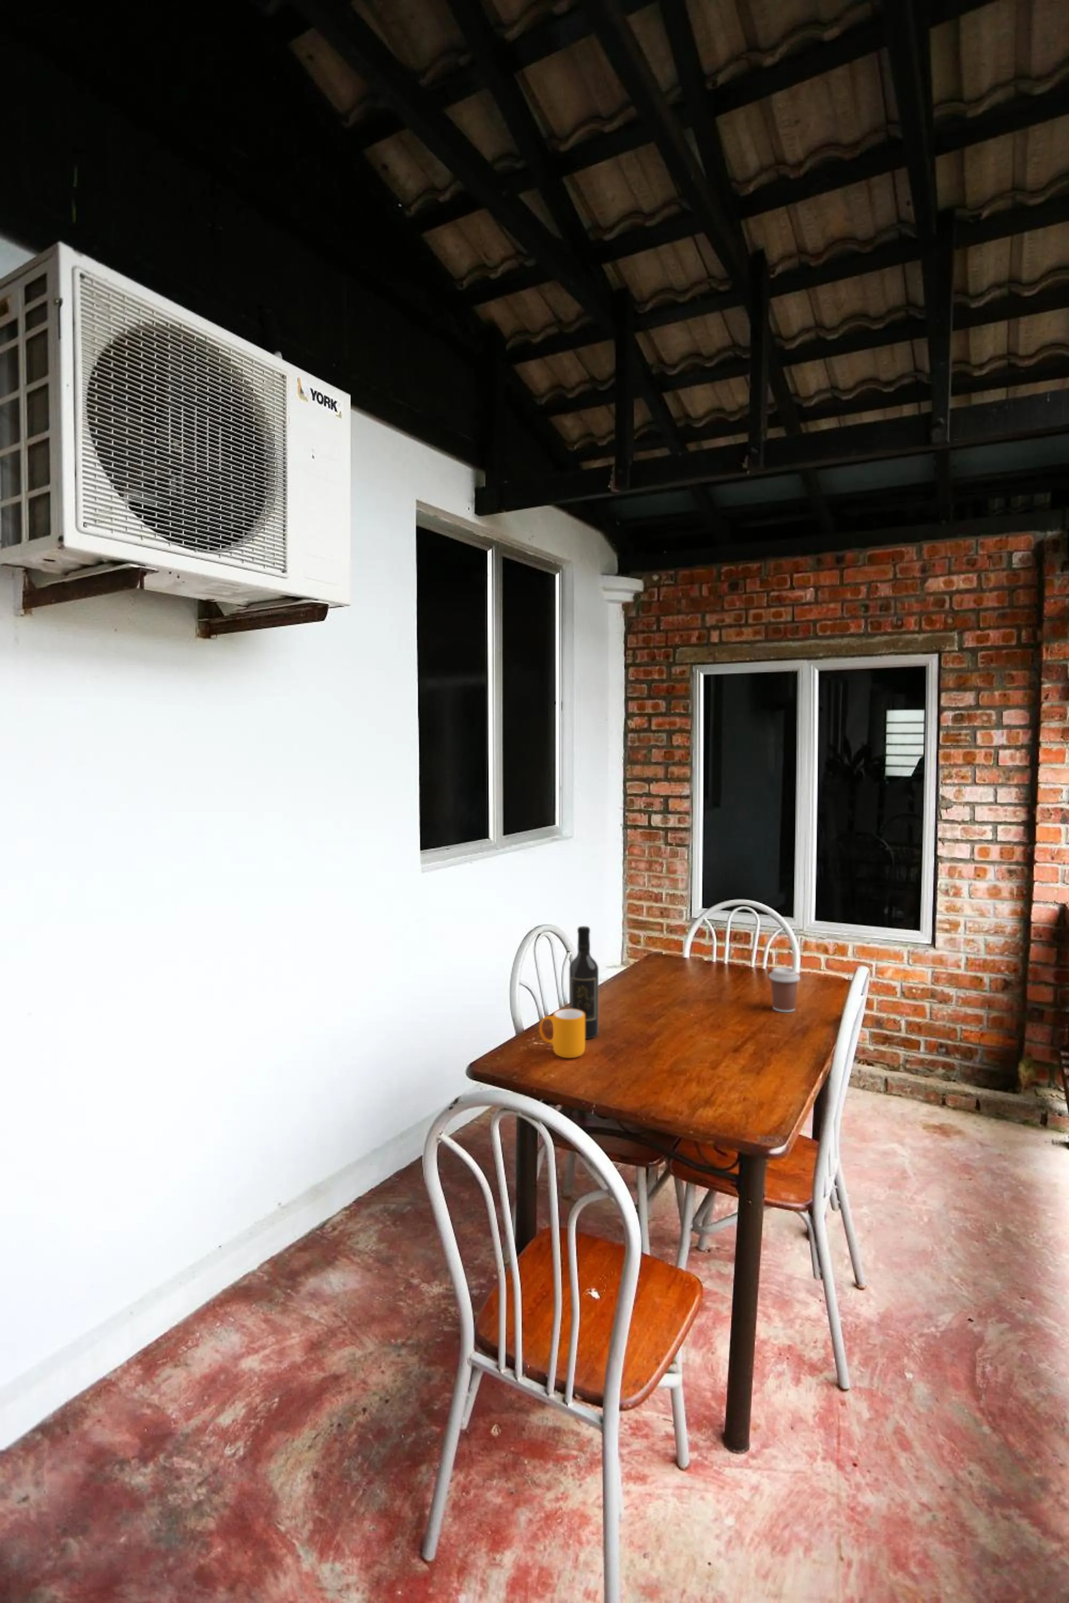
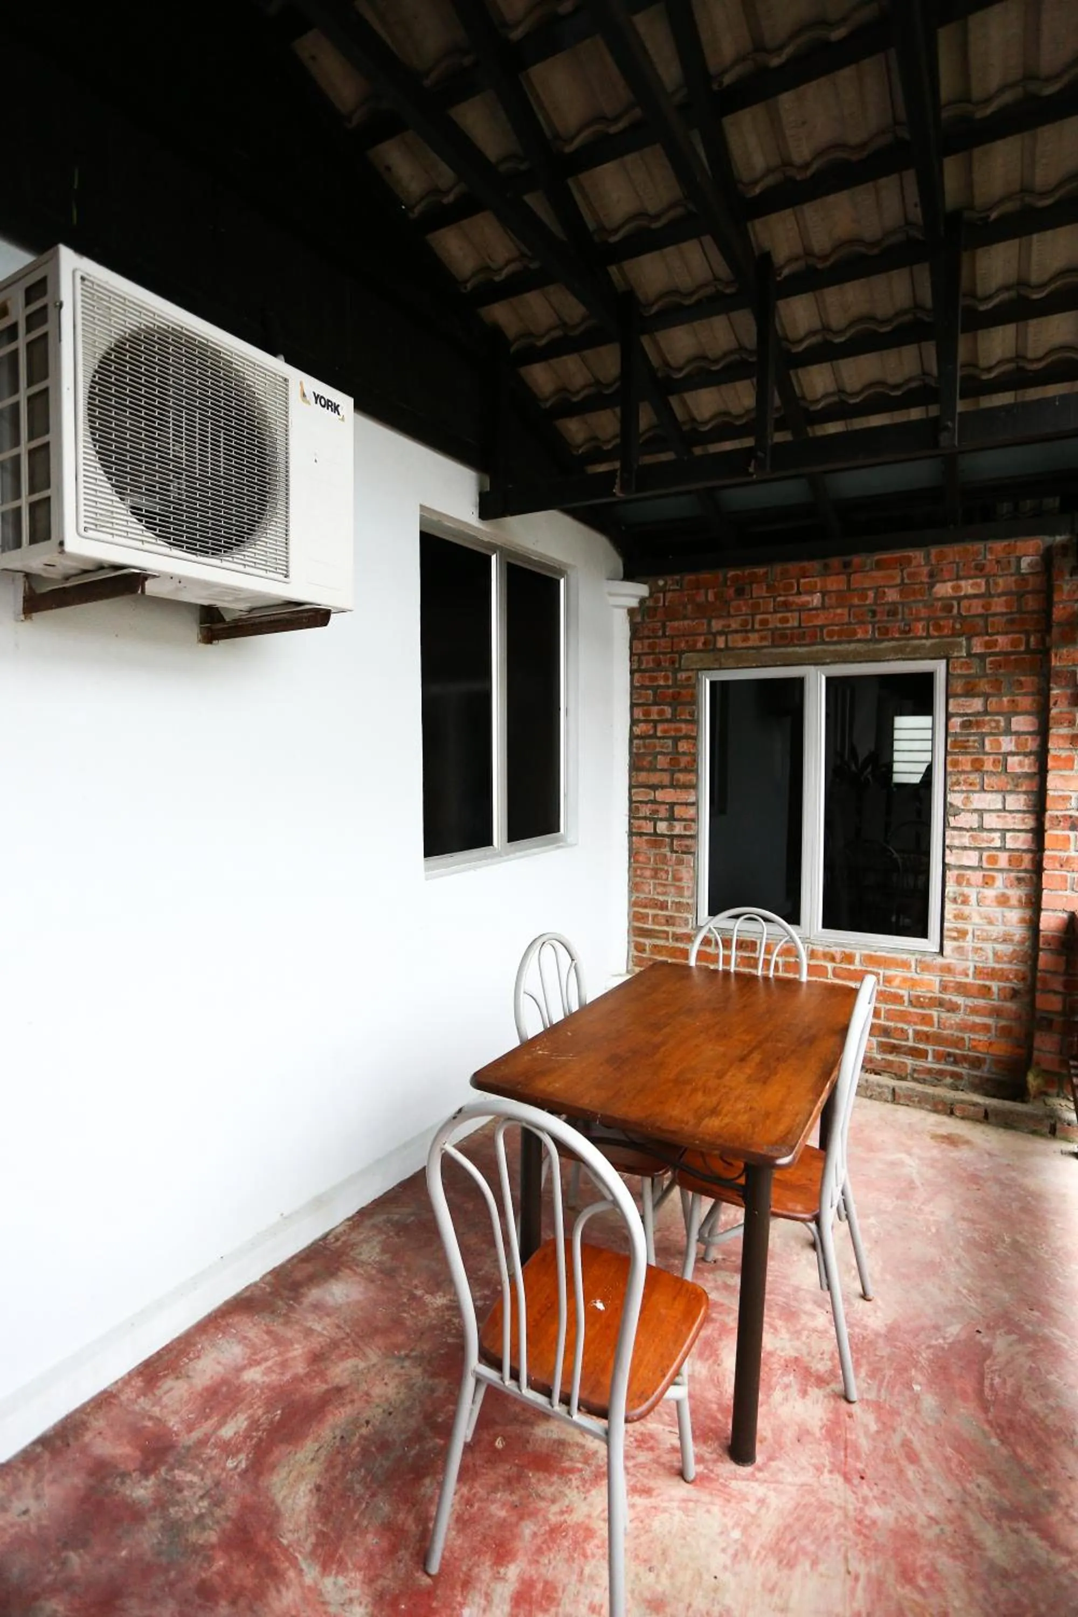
- wine bottle (583, 982)
- mug (562, 1033)
- coffee cup (784, 989)
